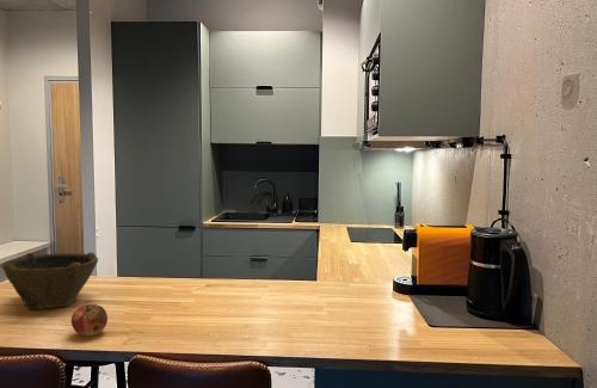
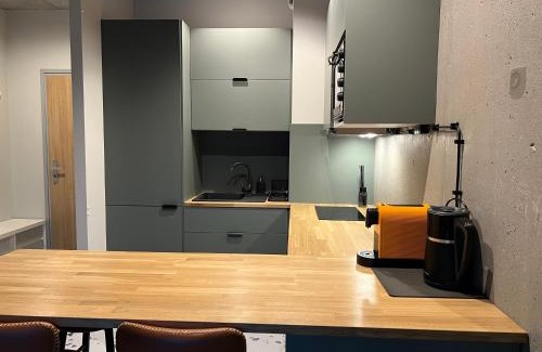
- fruit (90, 319)
- bowl (53, 279)
